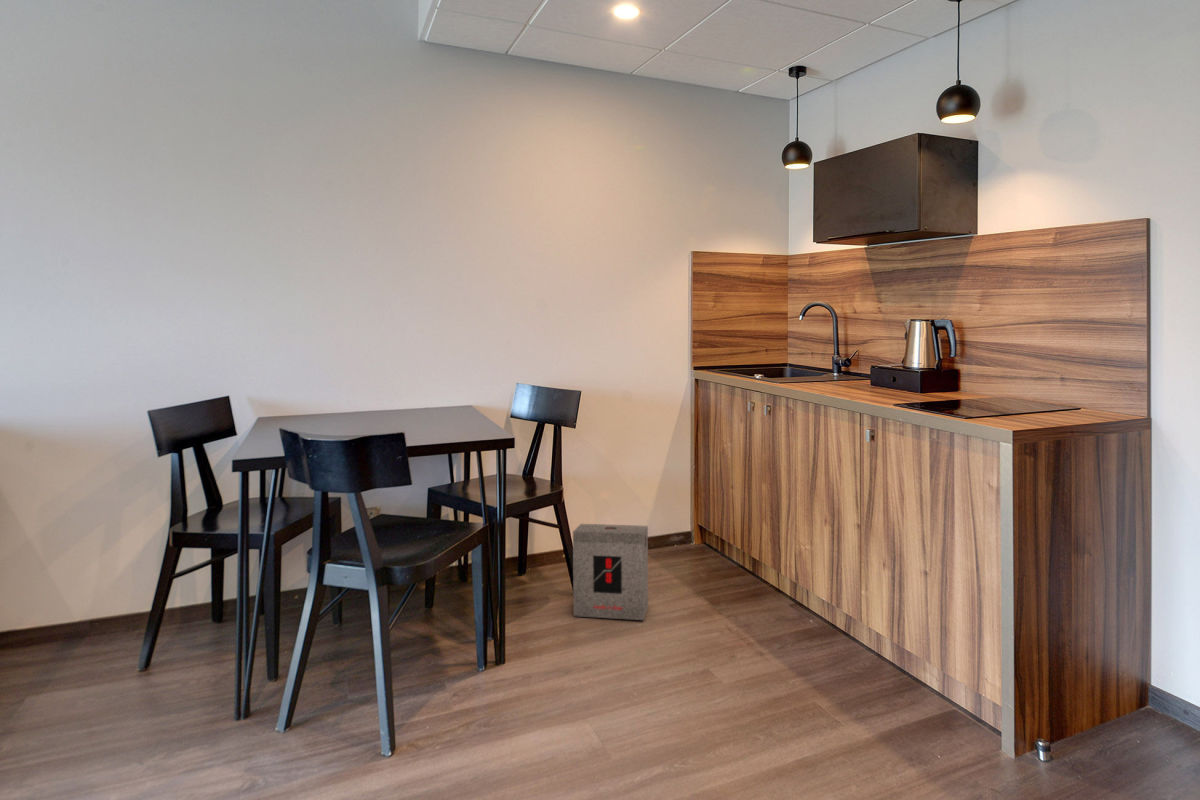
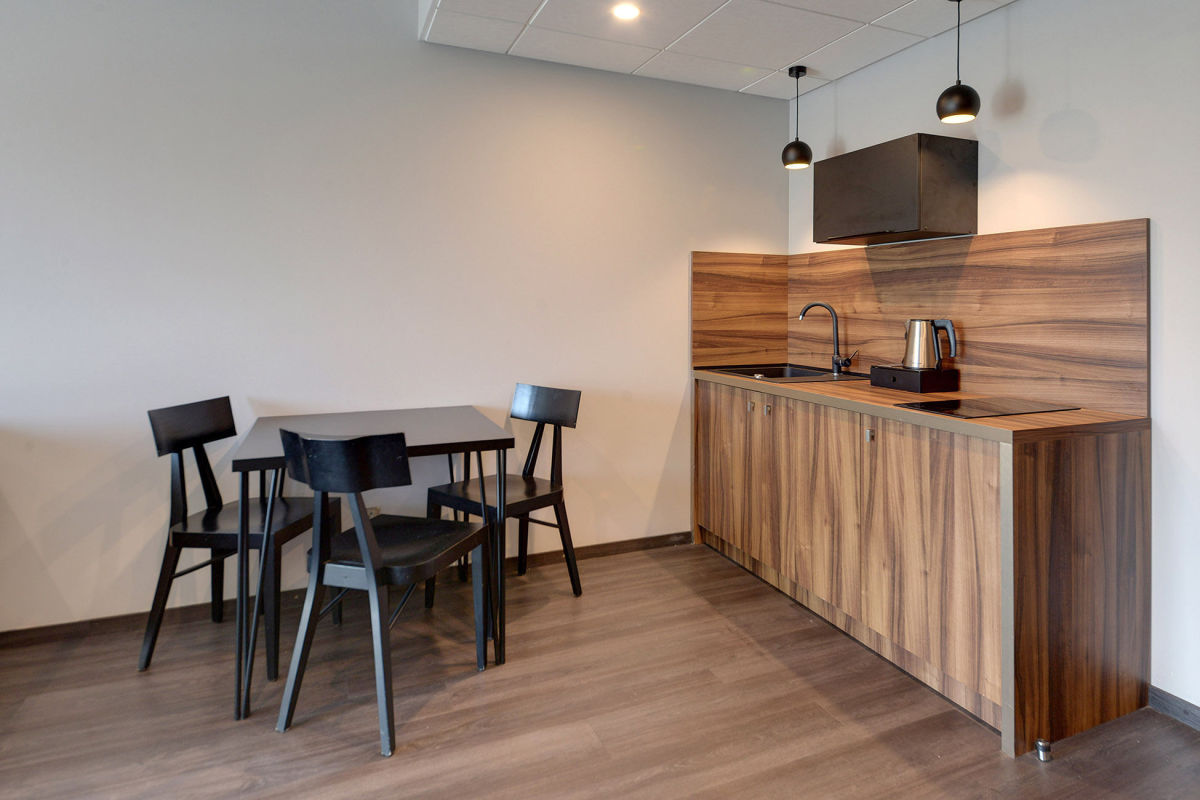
- box (611, 570)
